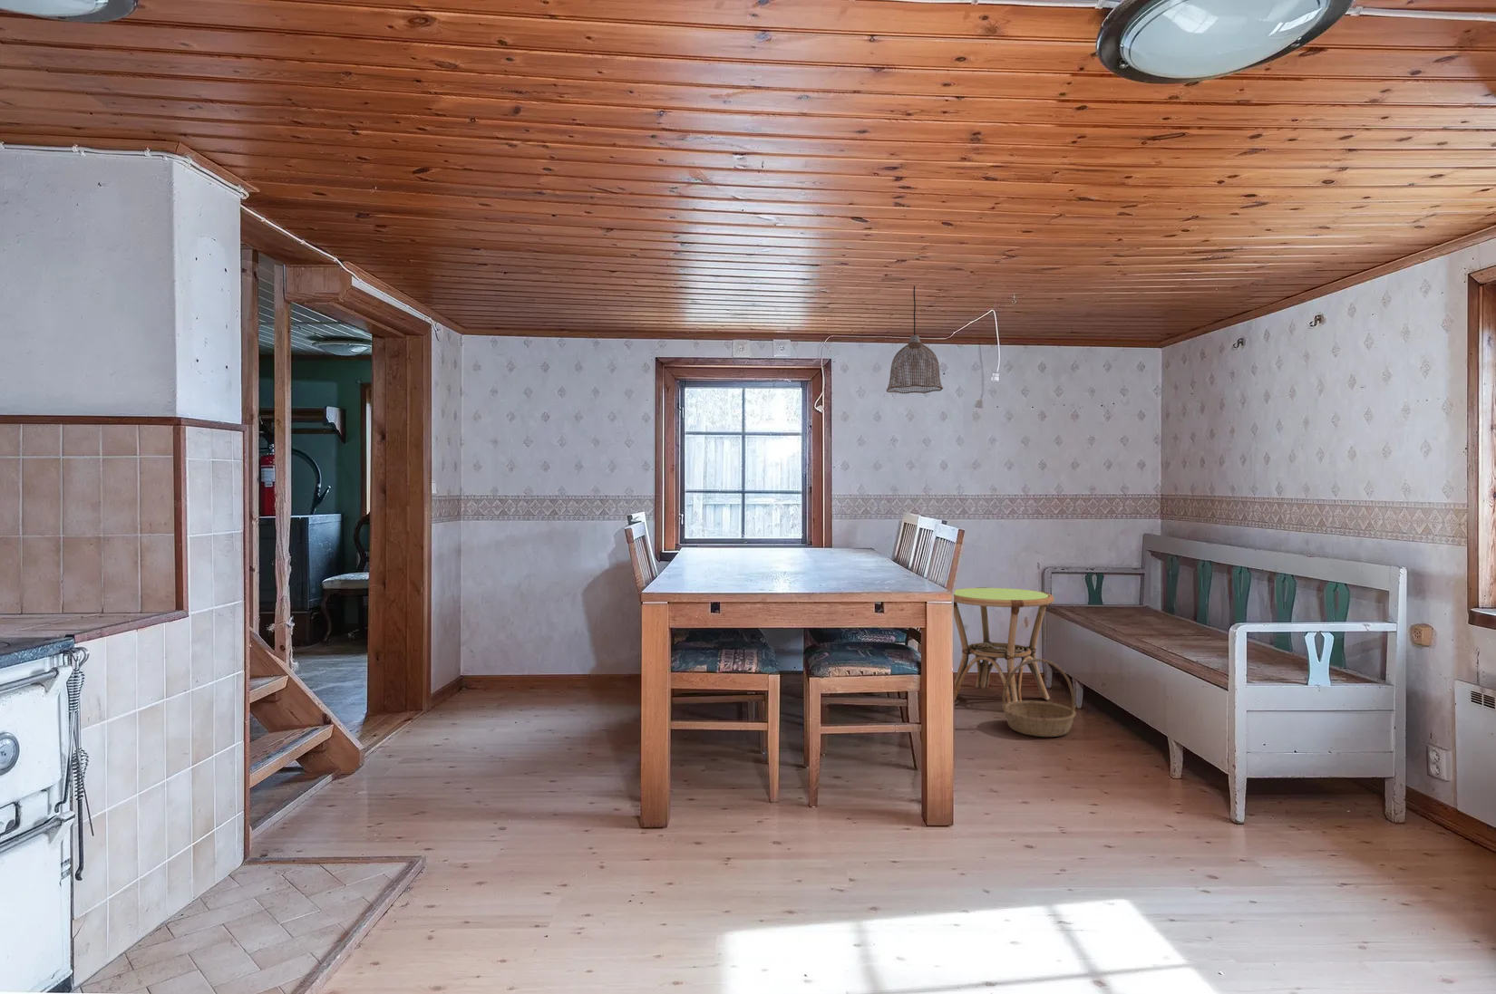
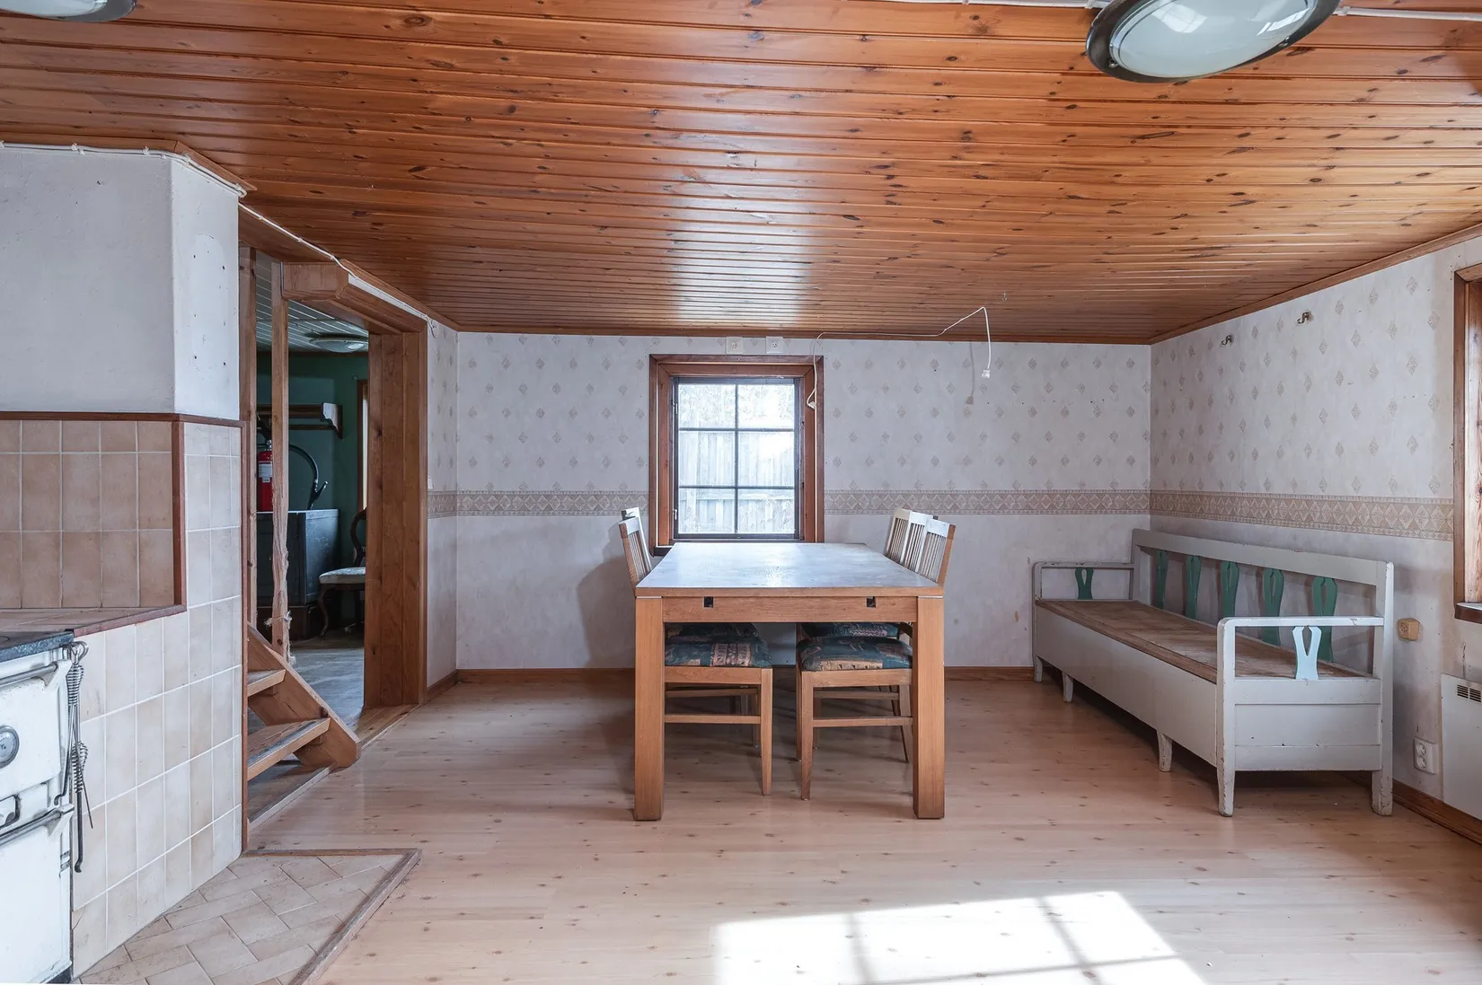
- side table (998, 646)
- basket (1038, 701)
- pendant lamp (914, 338)
